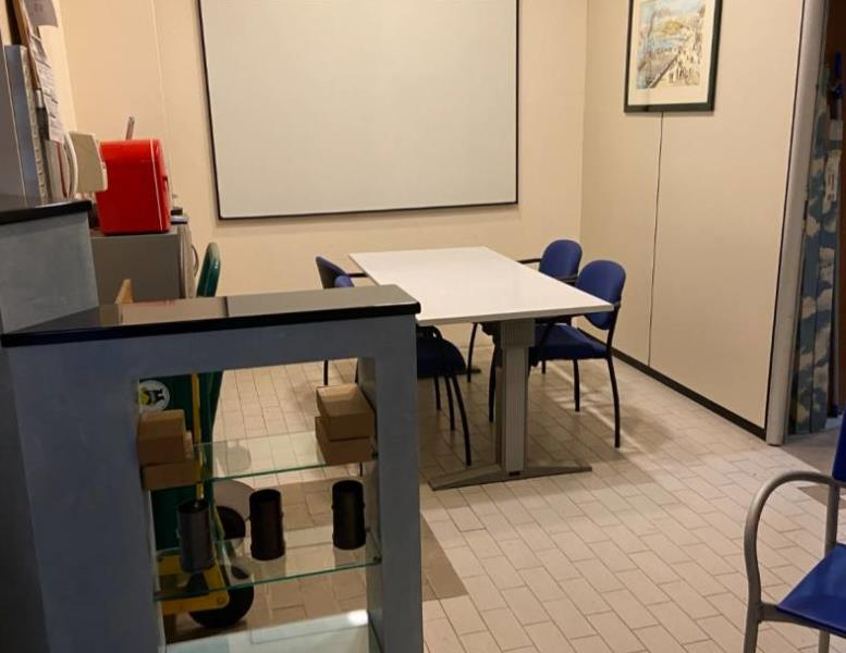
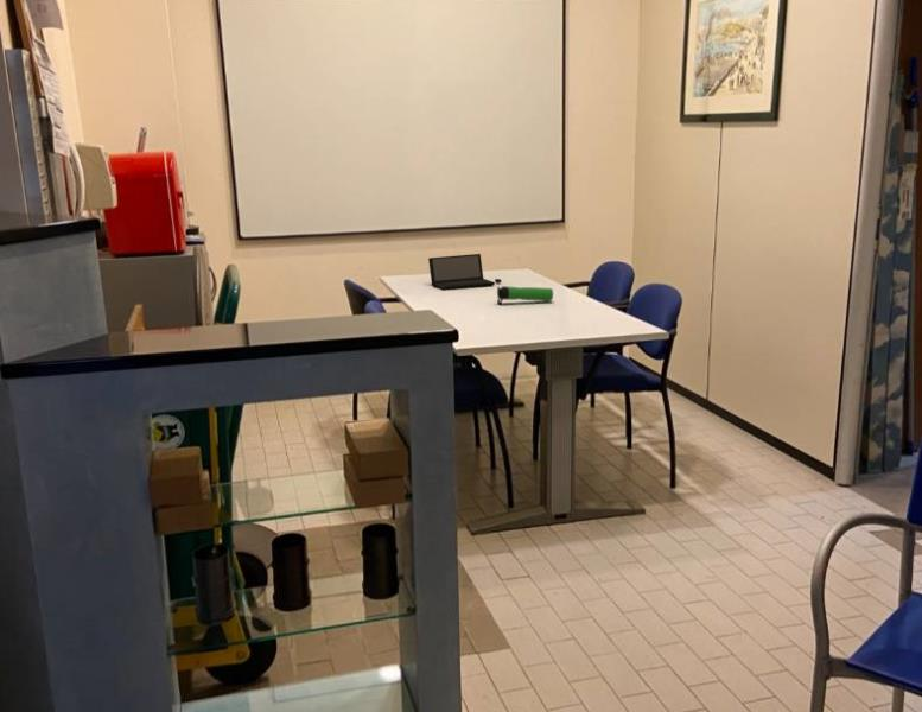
+ laptop computer (466, 271)
+ bottle (524, 293)
